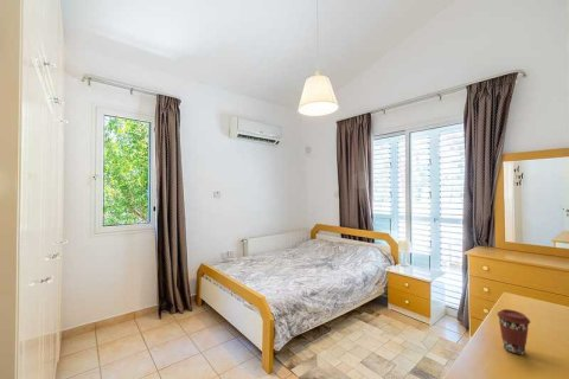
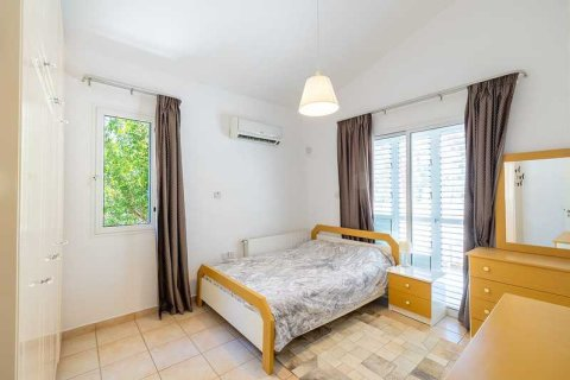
- coffee cup (513, 330)
